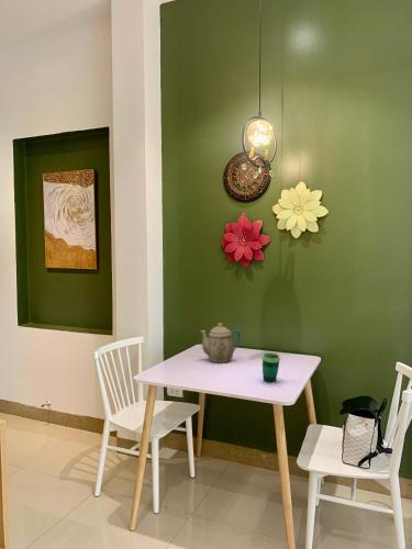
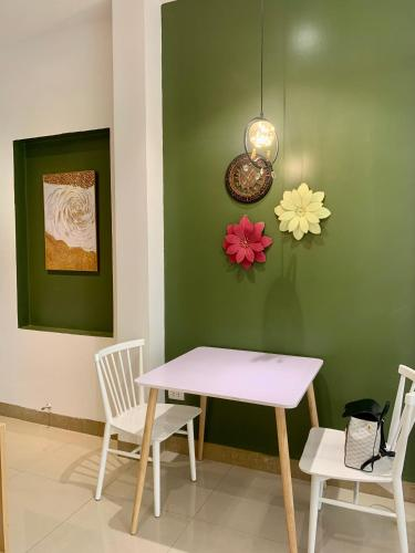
- teapot (220, 341)
- cup (270, 368)
